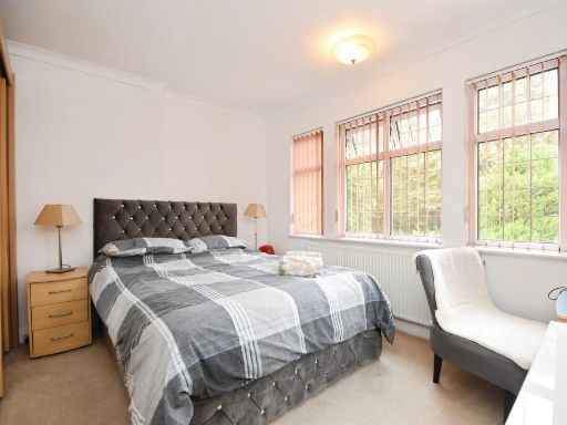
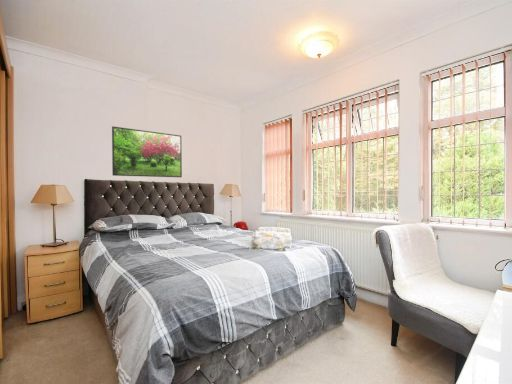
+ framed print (149, 154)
